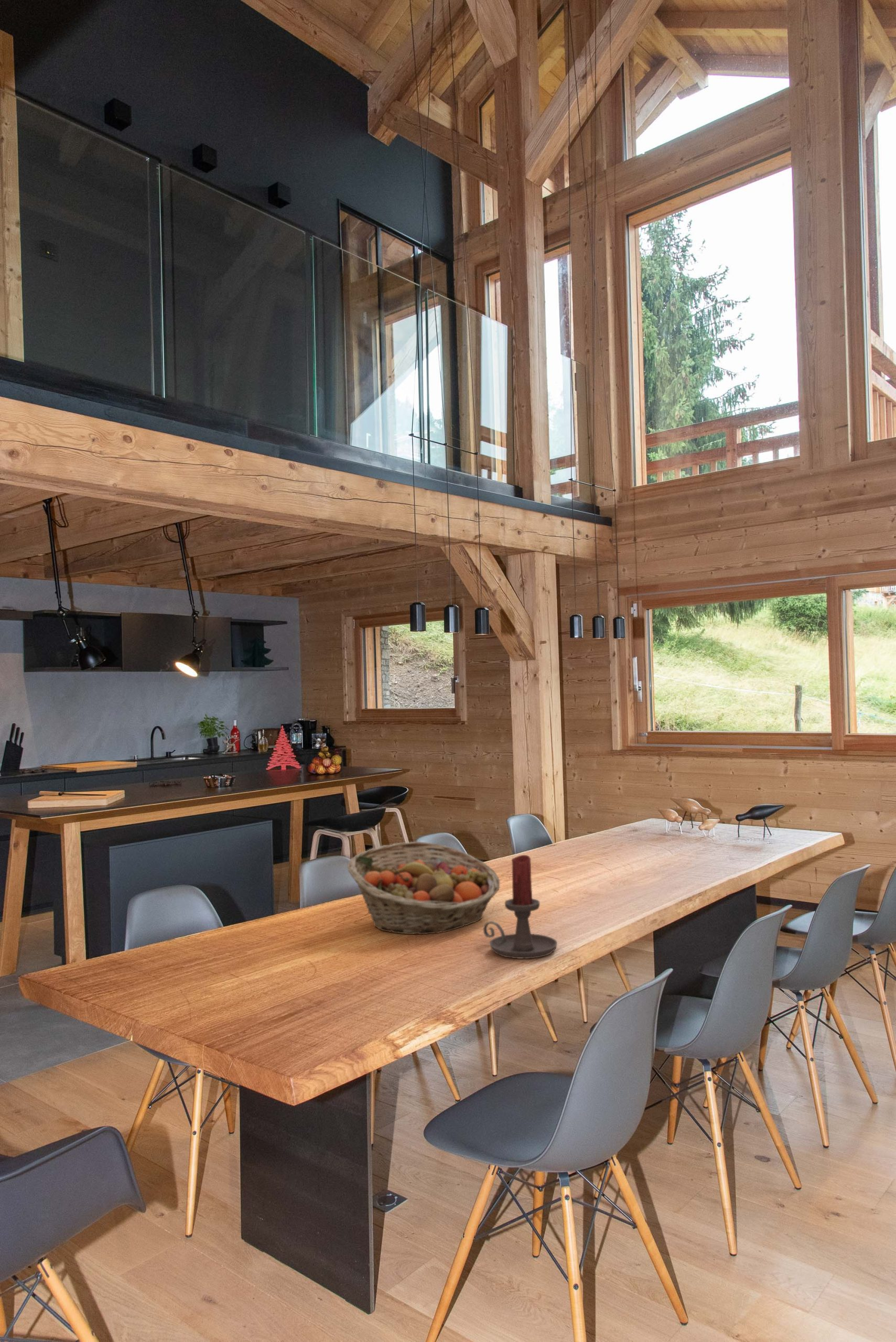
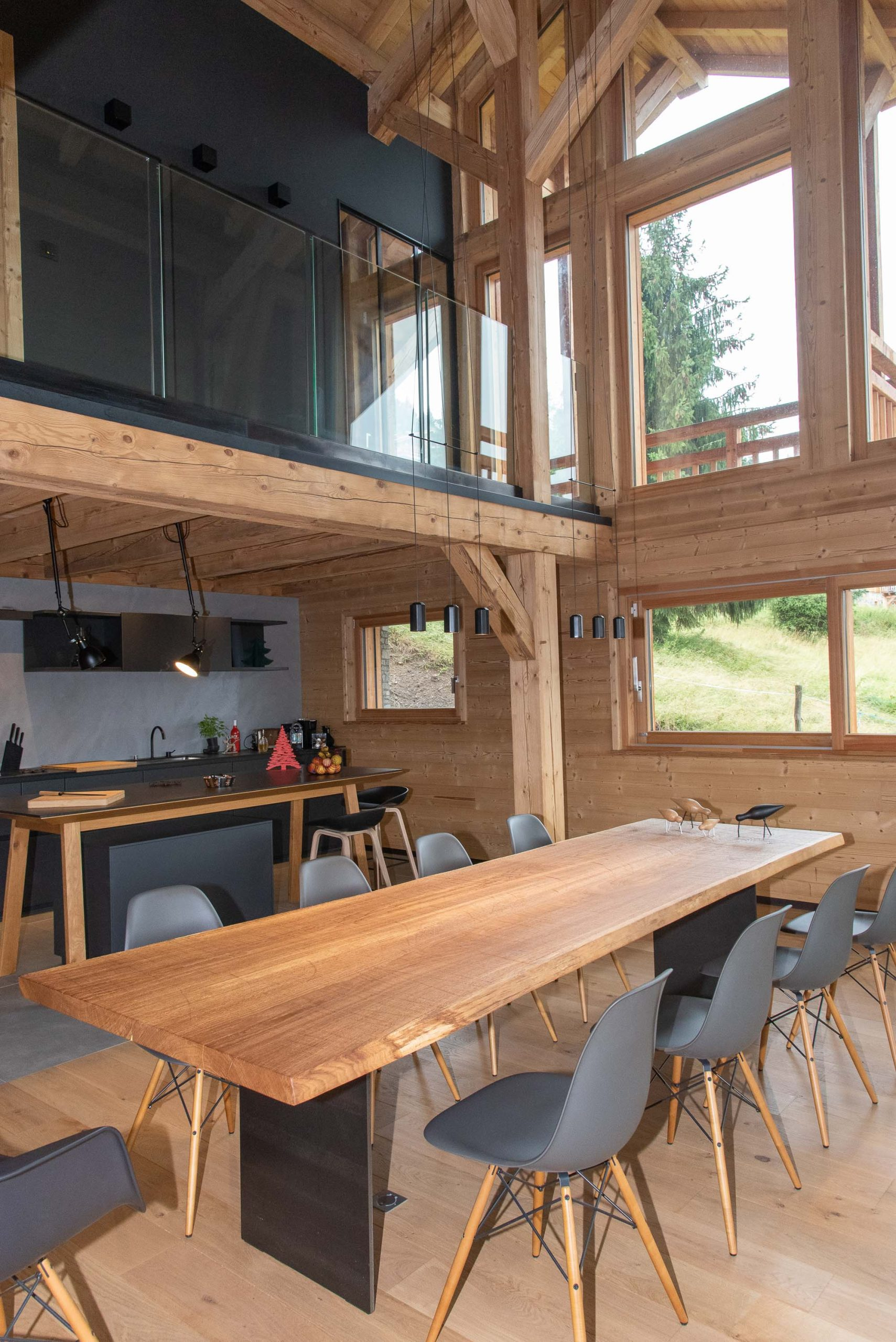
- fruit basket (424, 885)
- candle holder (515, 902)
